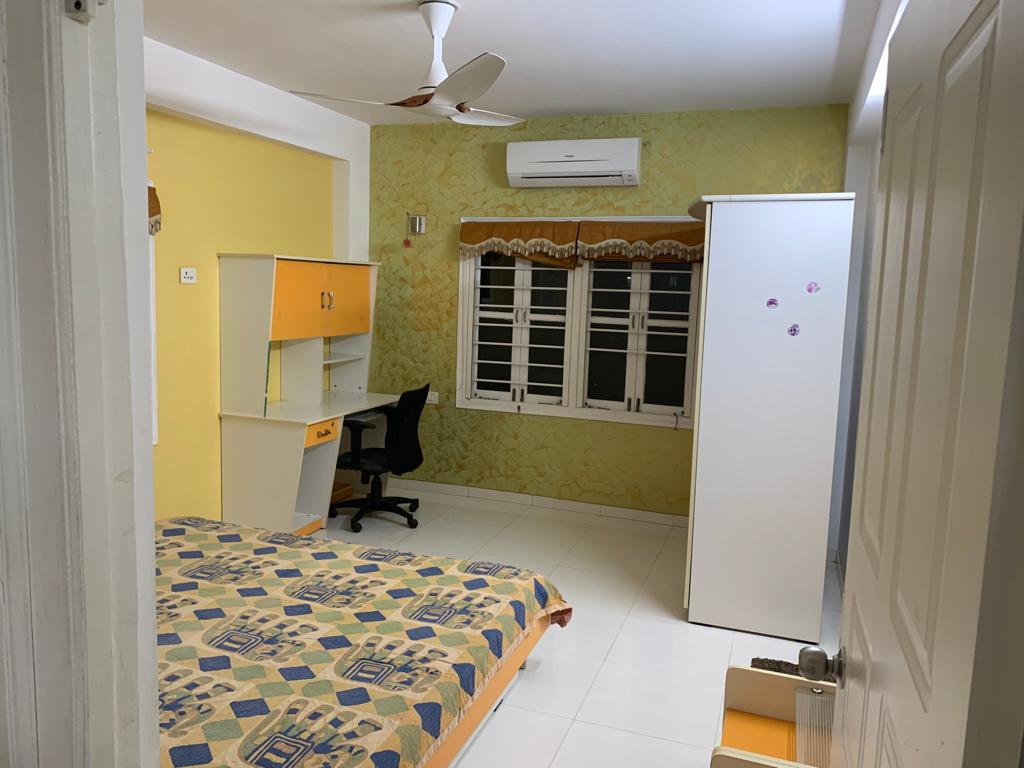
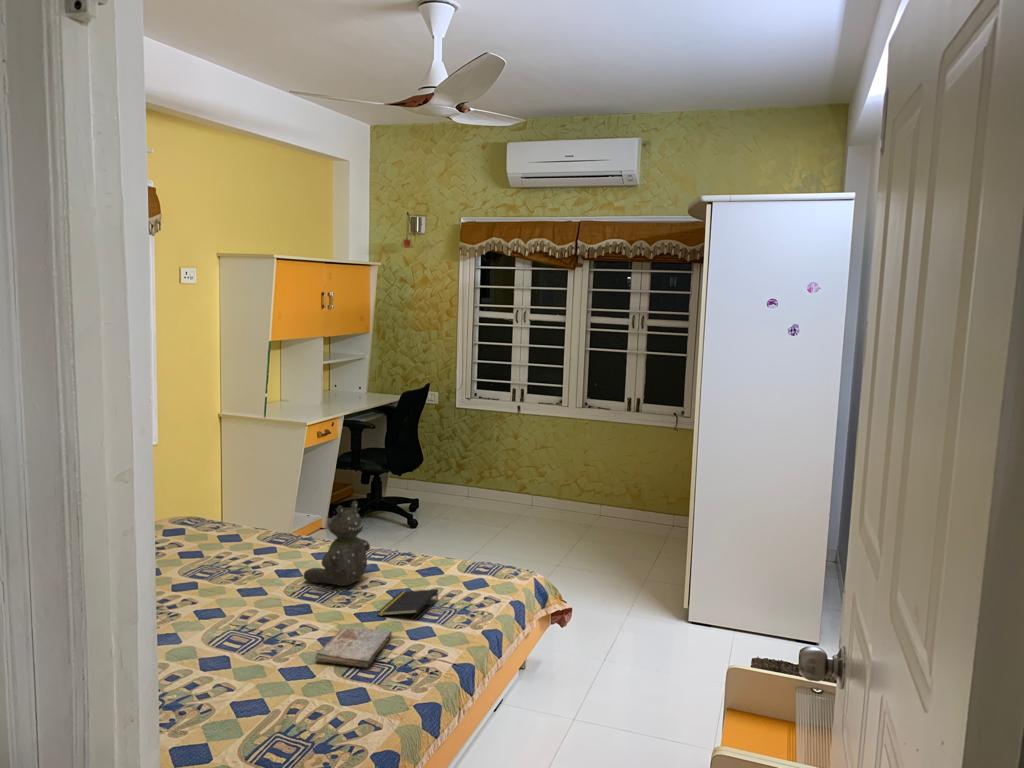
+ teddy bear (337, 541)
+ book (355, 645)
+ notepad (408, 602)
